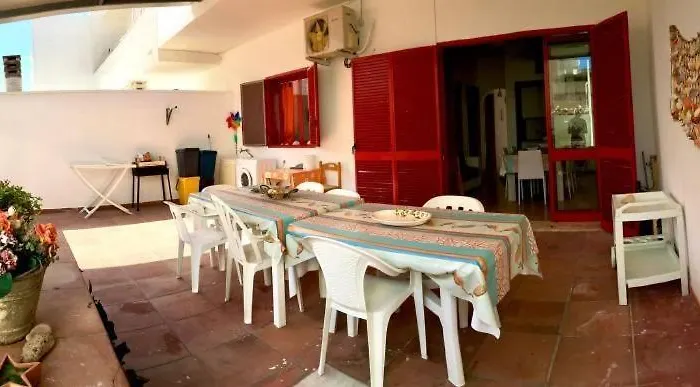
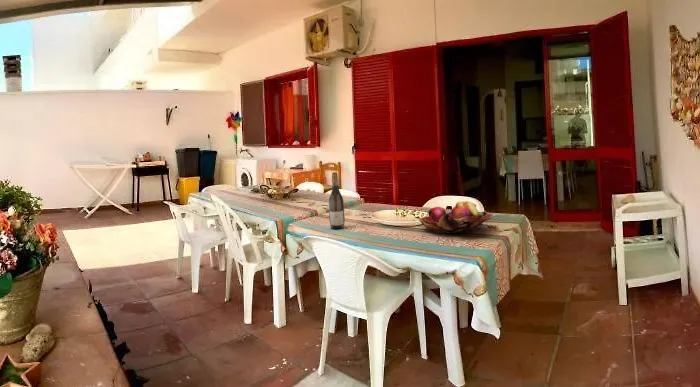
+ wine bottle (336, 200)
+ fruit basket (456, 216)
